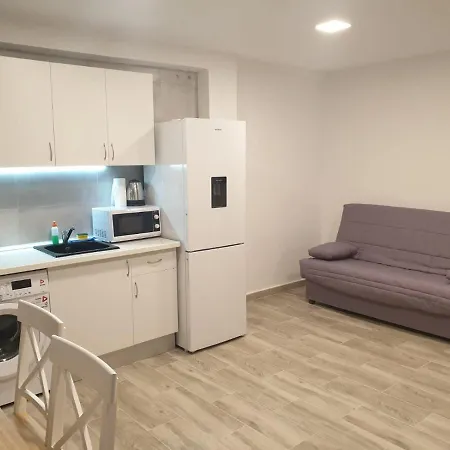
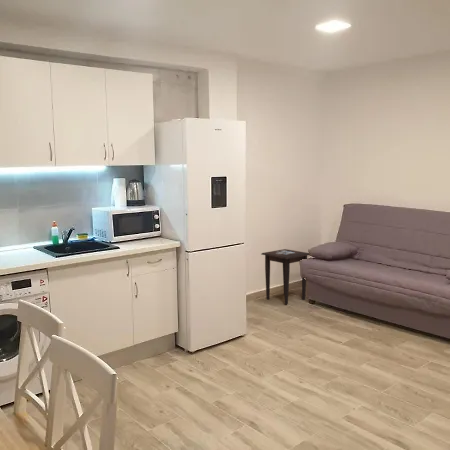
+ side table (285, 275)
